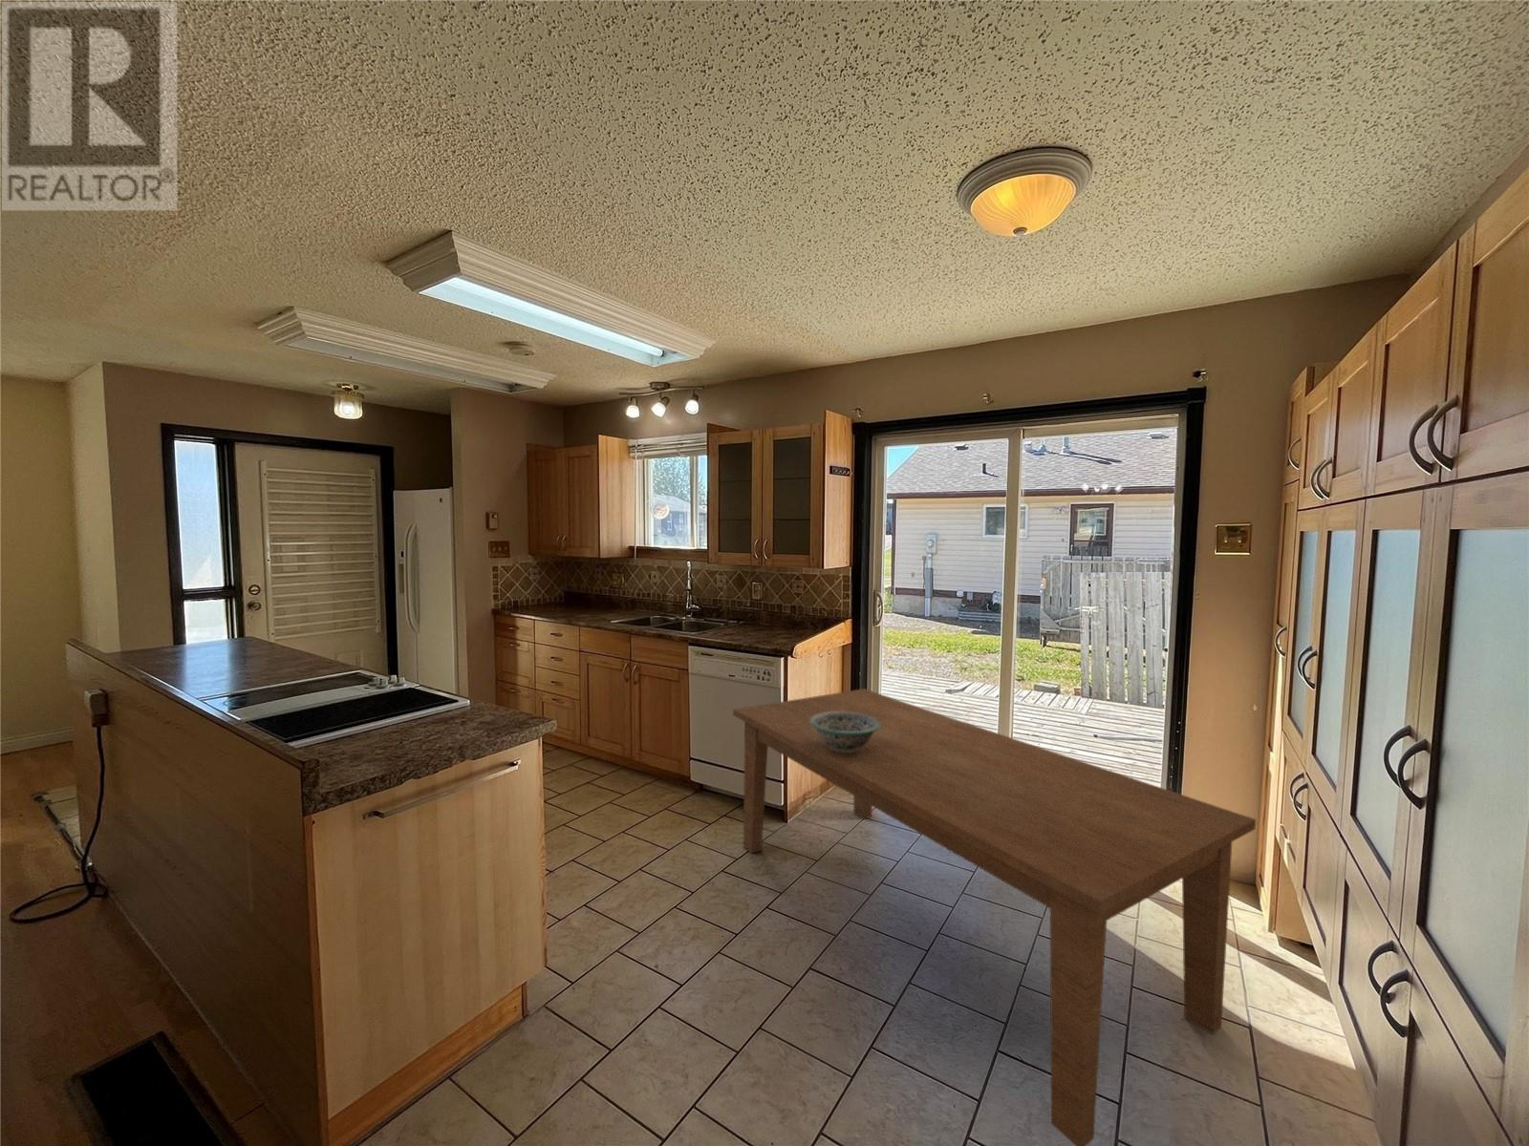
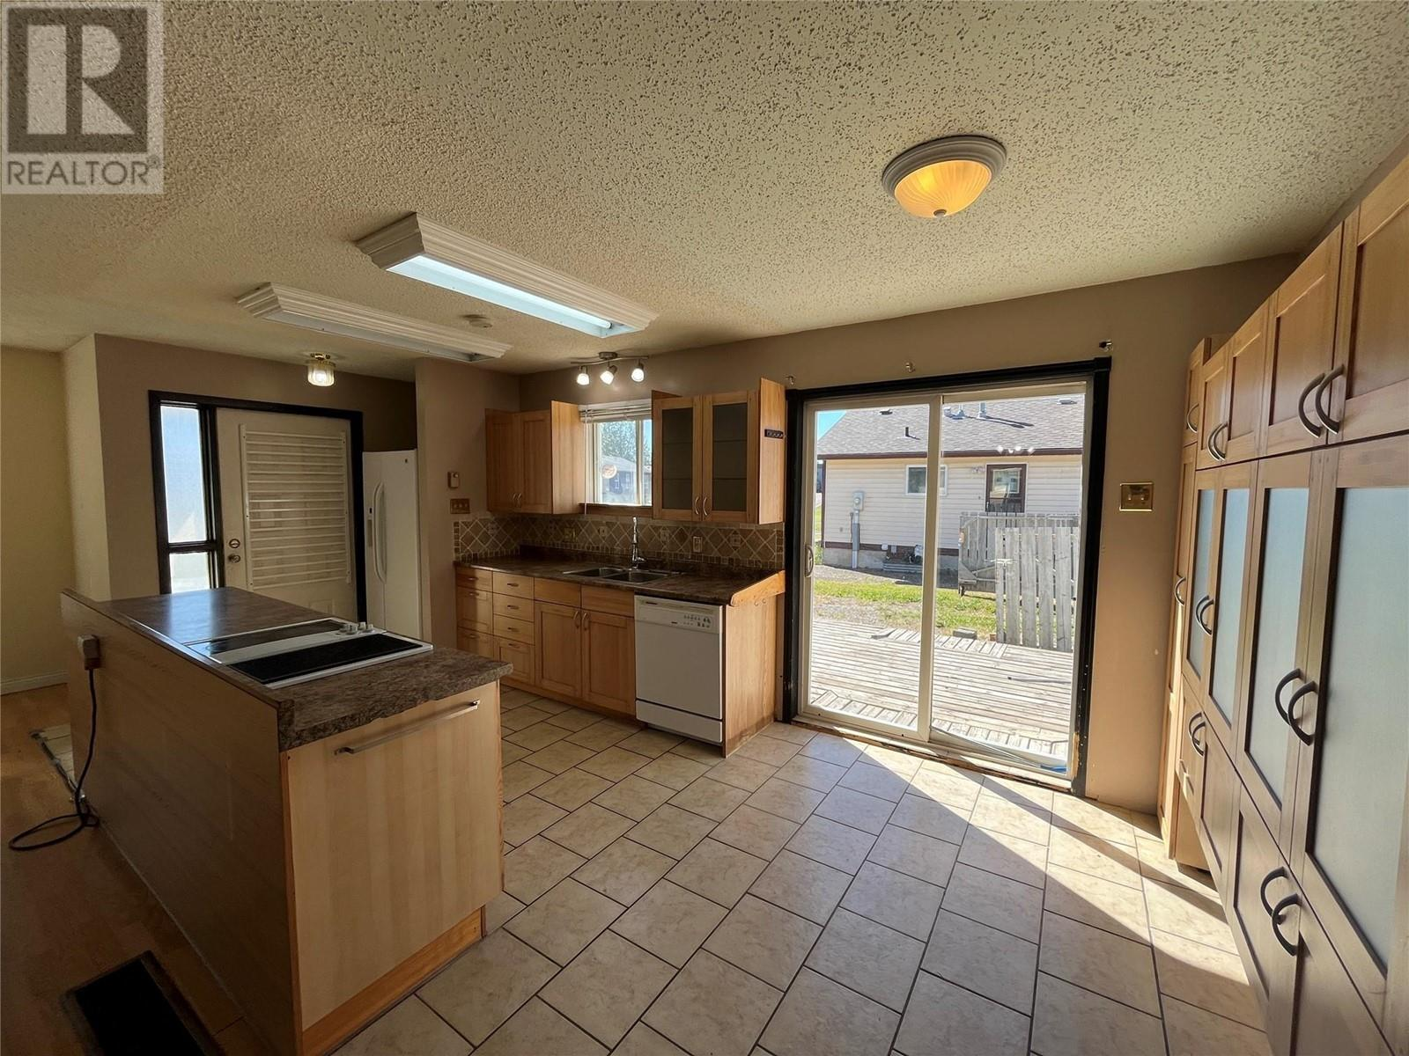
- dining table (931, 834)
- decorative bowl (845, 733)
